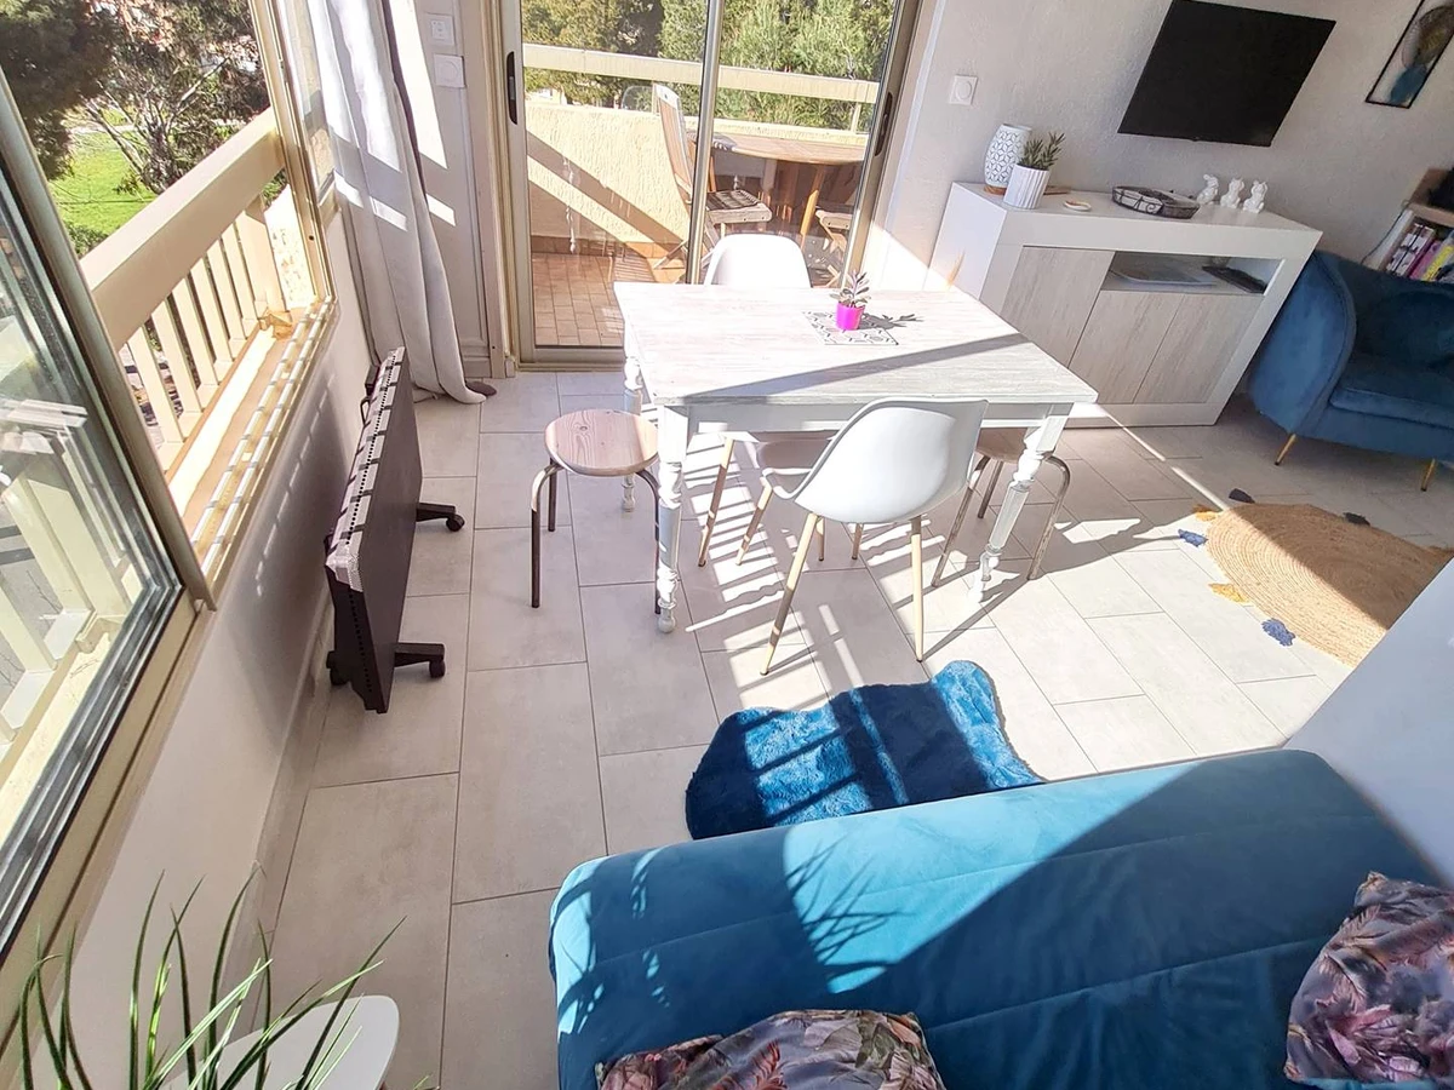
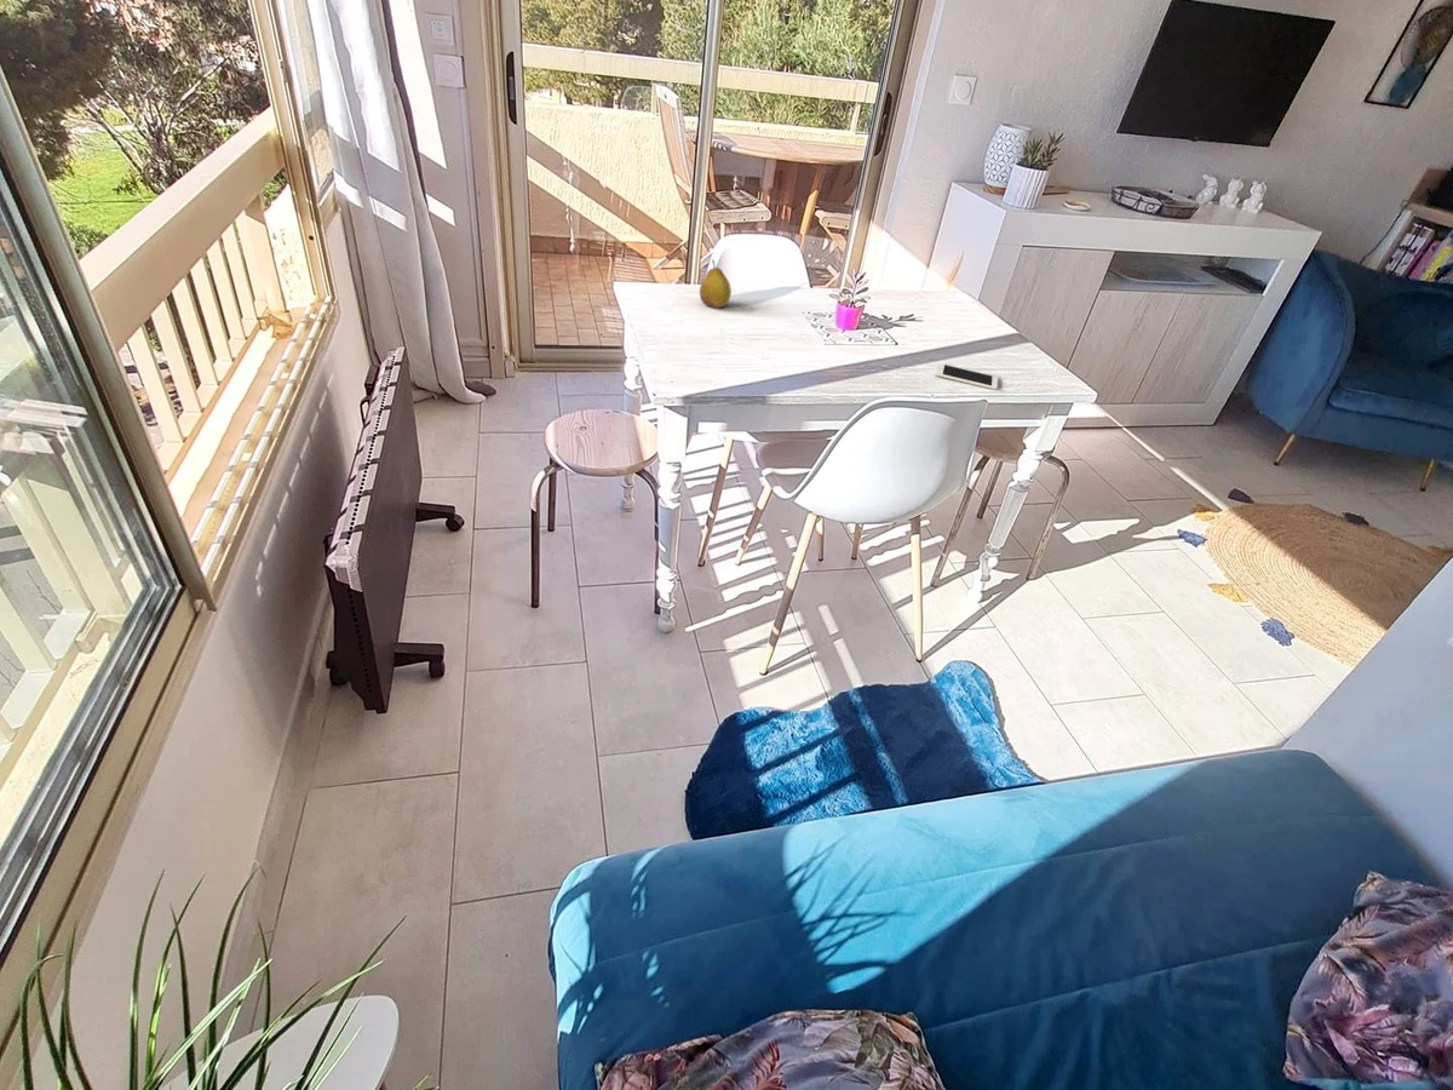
+ cell phone (965, 375)
+ fruit (716, 283)
